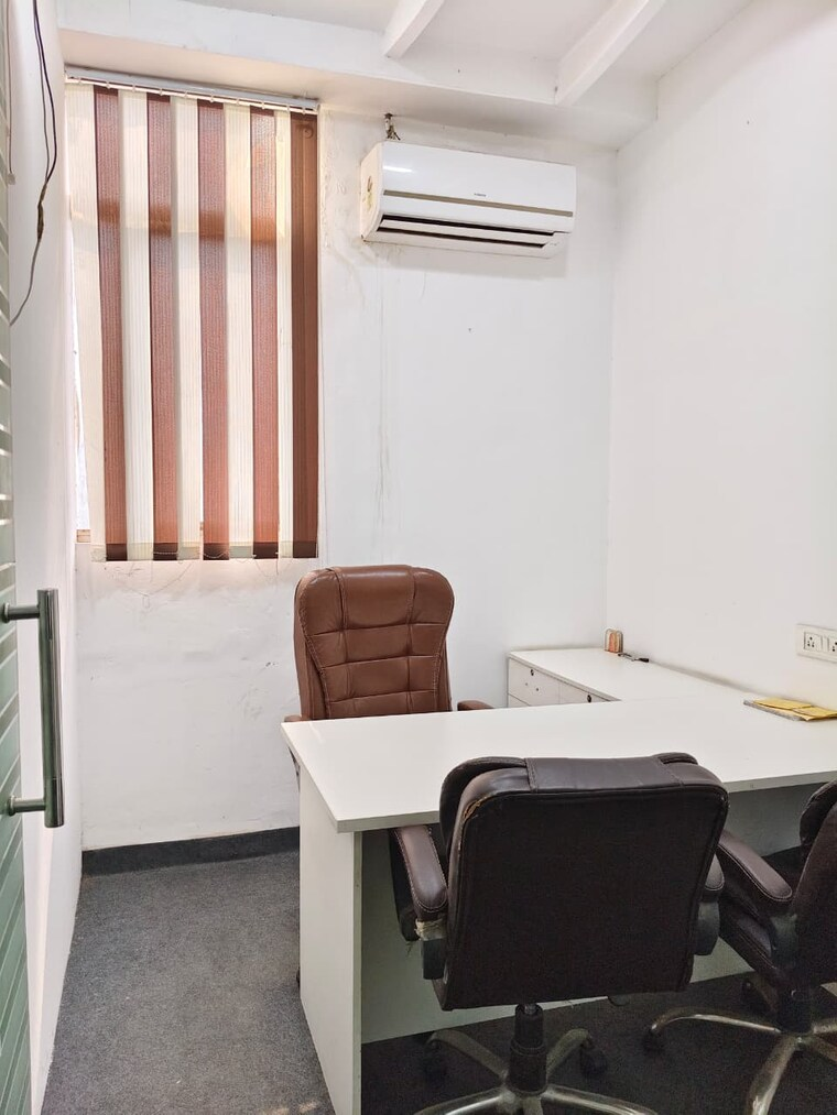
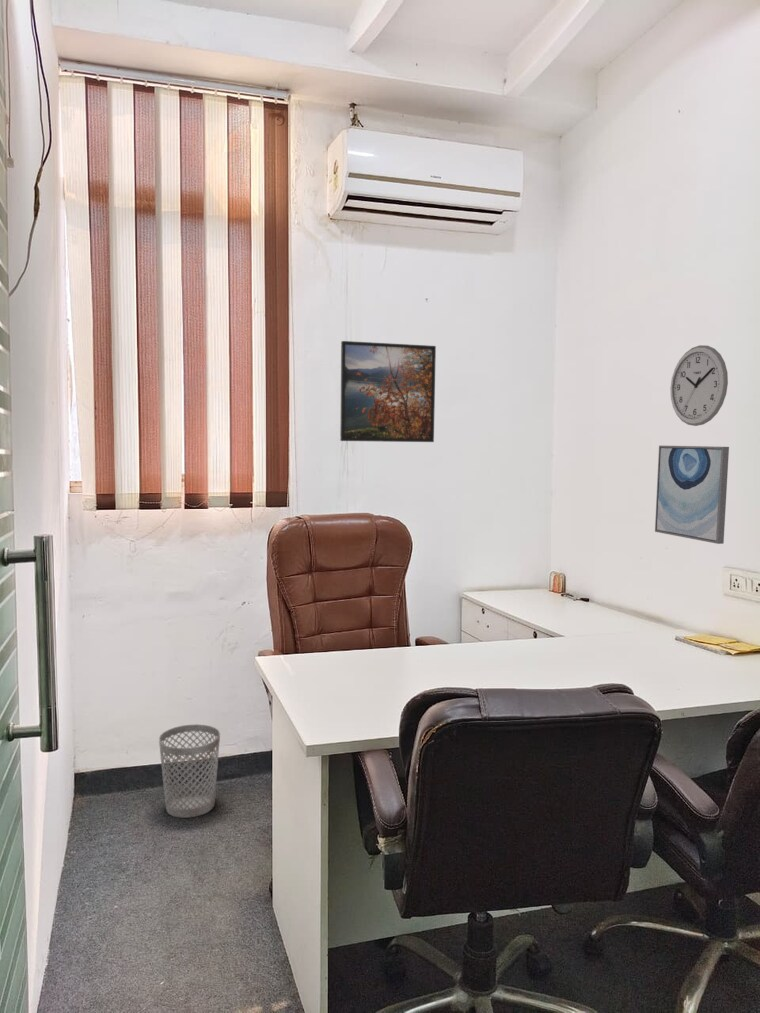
+ wastebasket (189, 771)
+ wall clock (696, 385)
+ wall art (689, 492)
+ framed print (388, 392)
